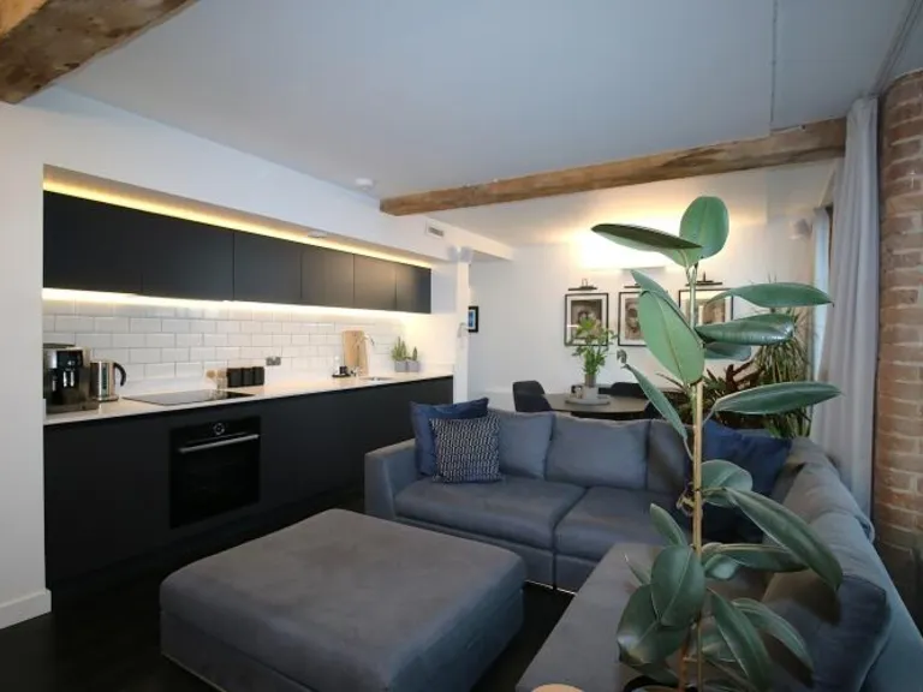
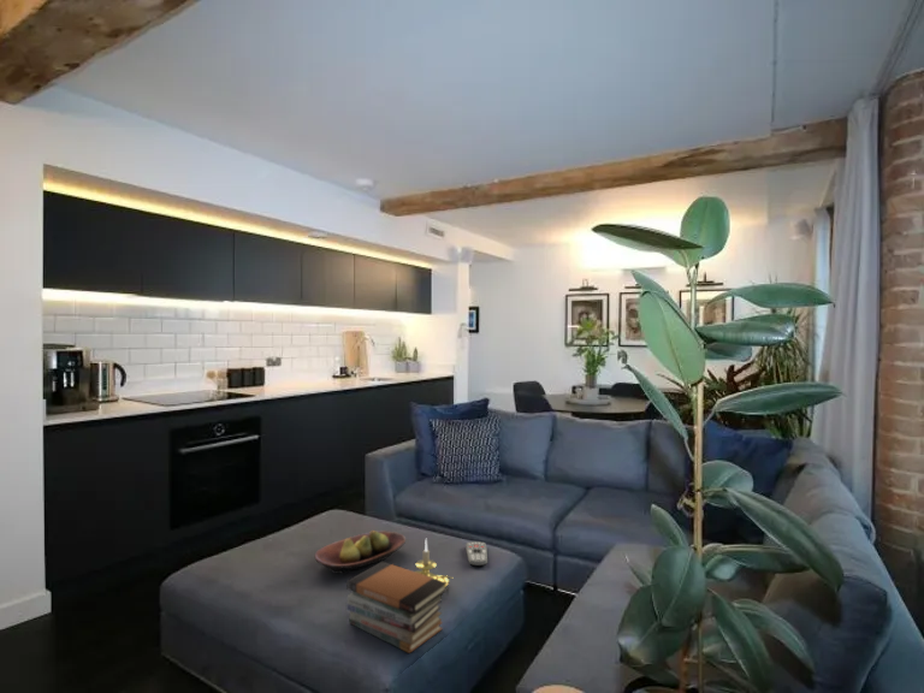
+ remote control (476, 553)
+ candle holder (428, 562)
+ book stack (395, 603)
+ fruit bowl (361, 547)
